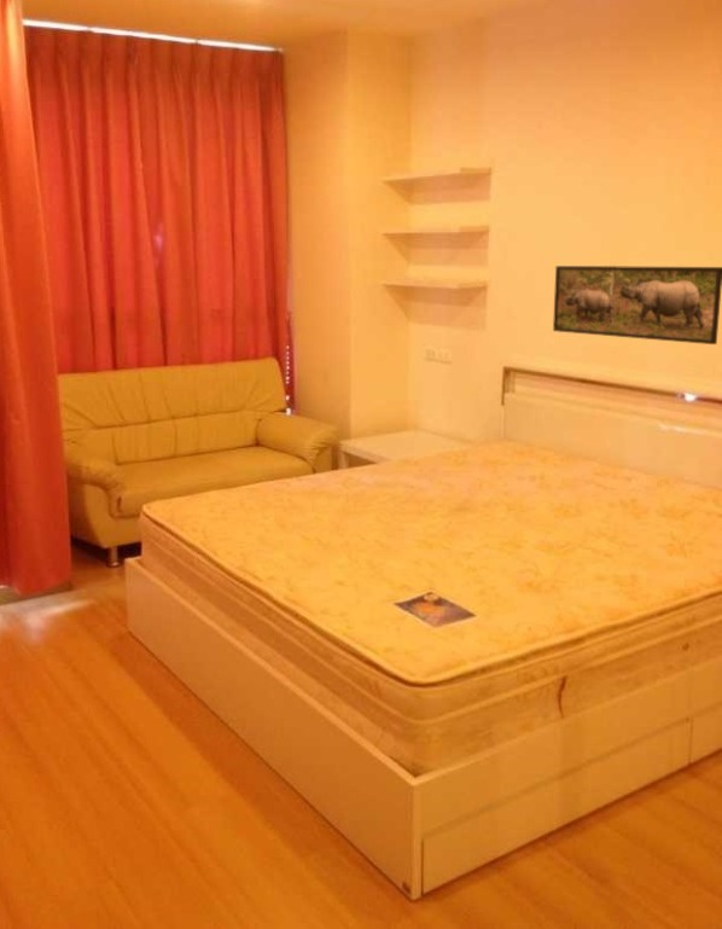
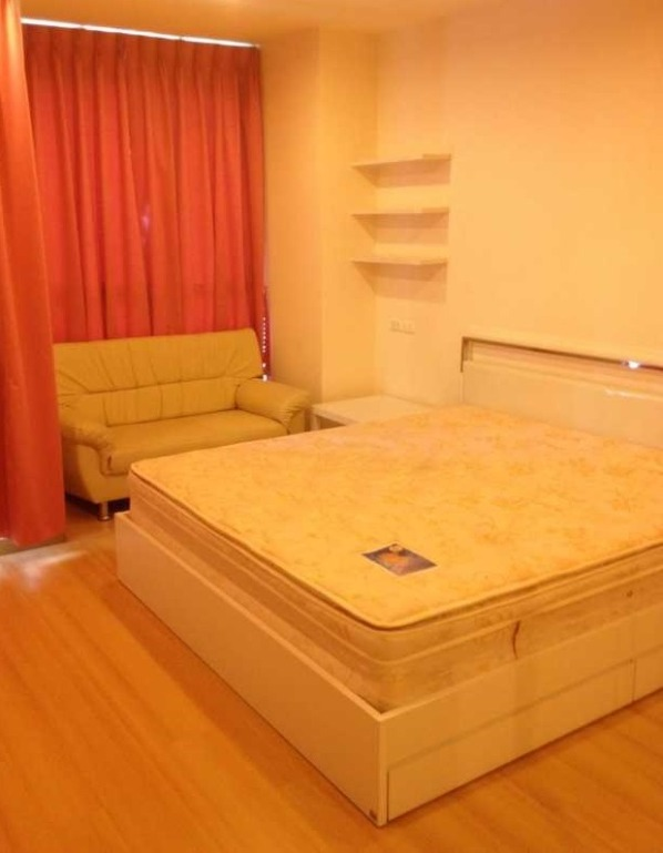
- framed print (629, 302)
